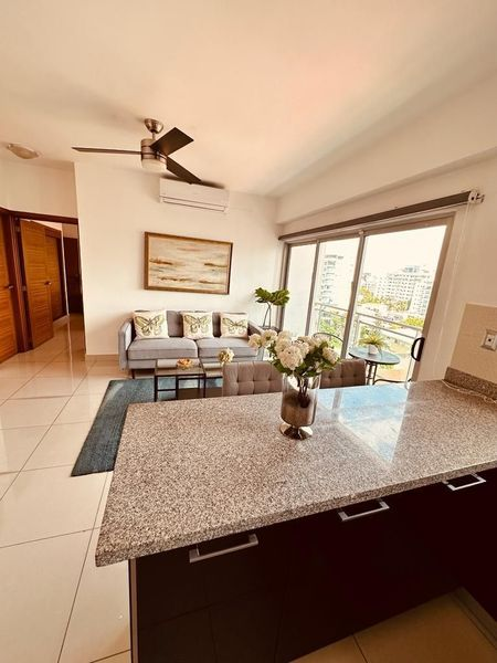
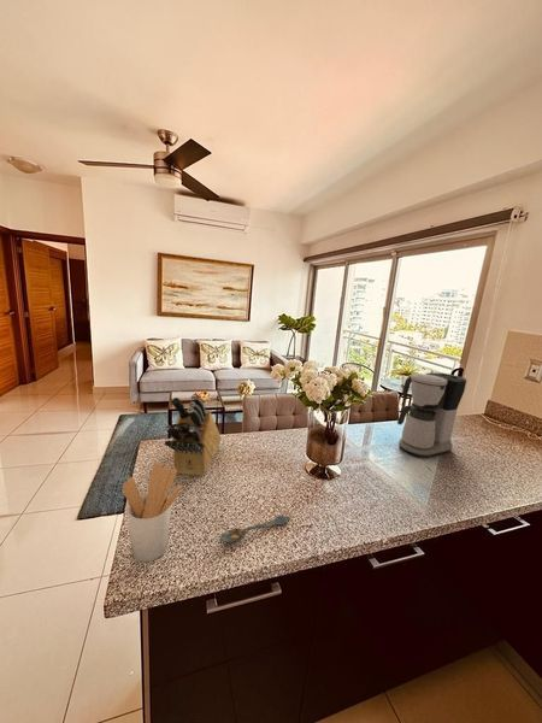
+ coffee maker (428, 411)
+ utensil holder (154, 509)
+ knife block (196, 425)
+ spoon (257, 527)
